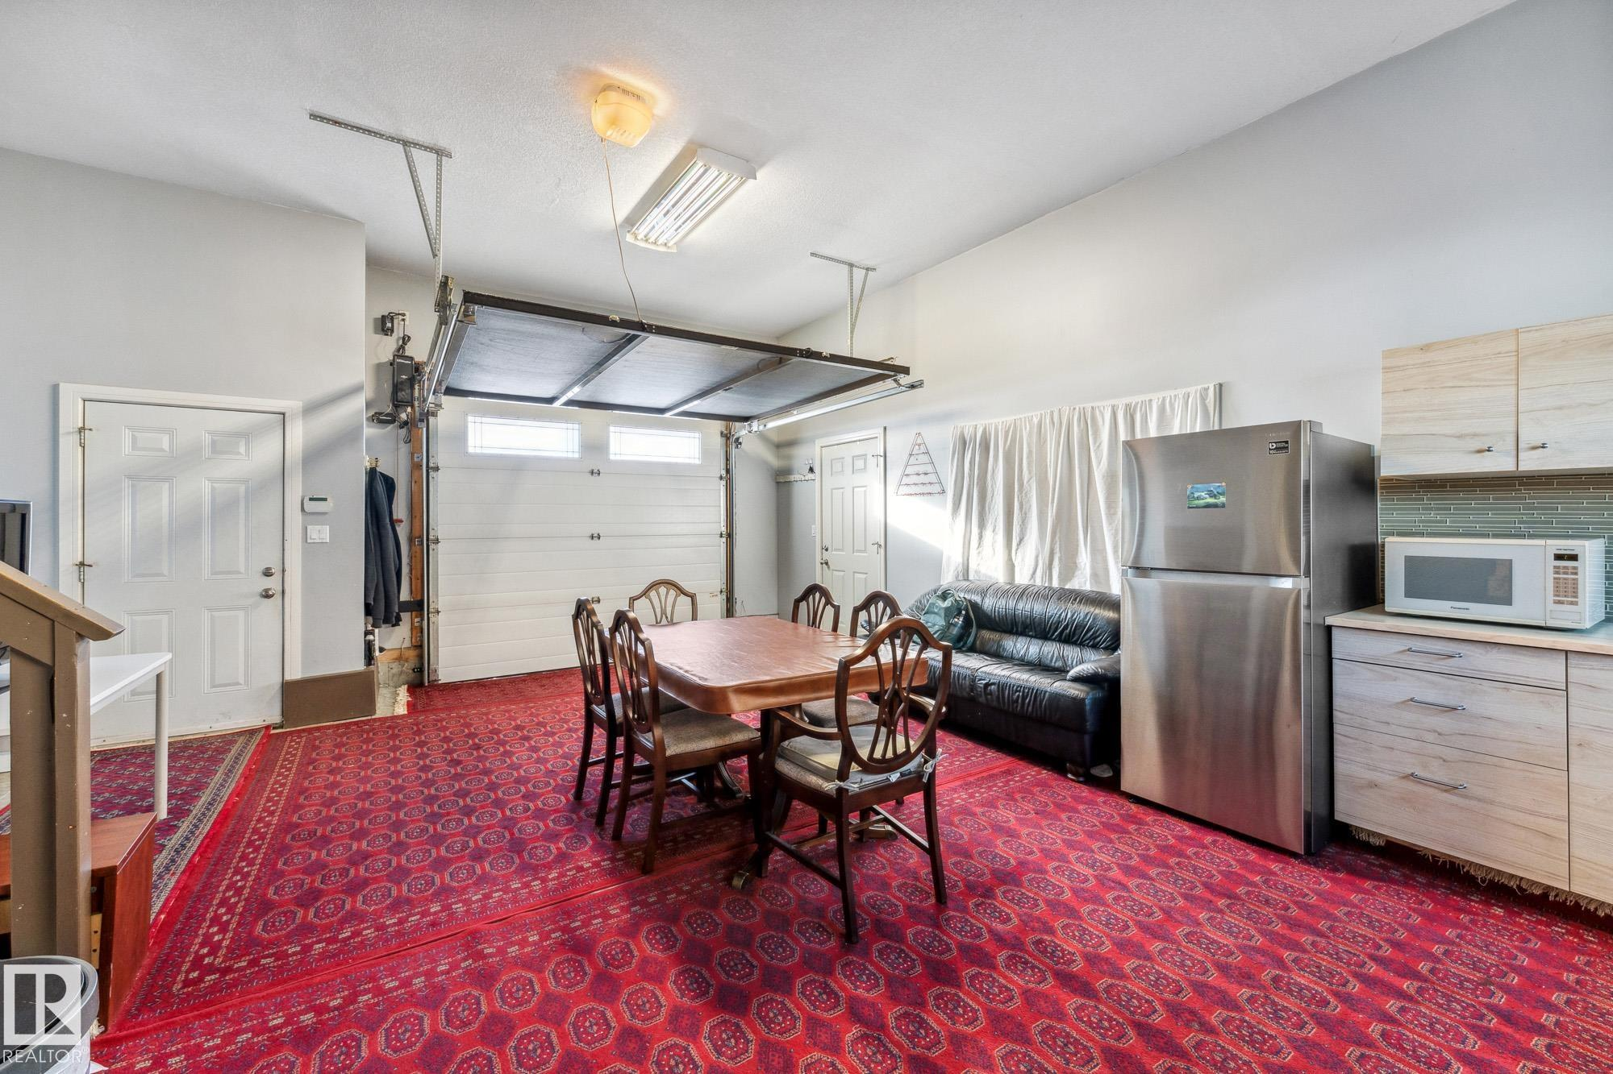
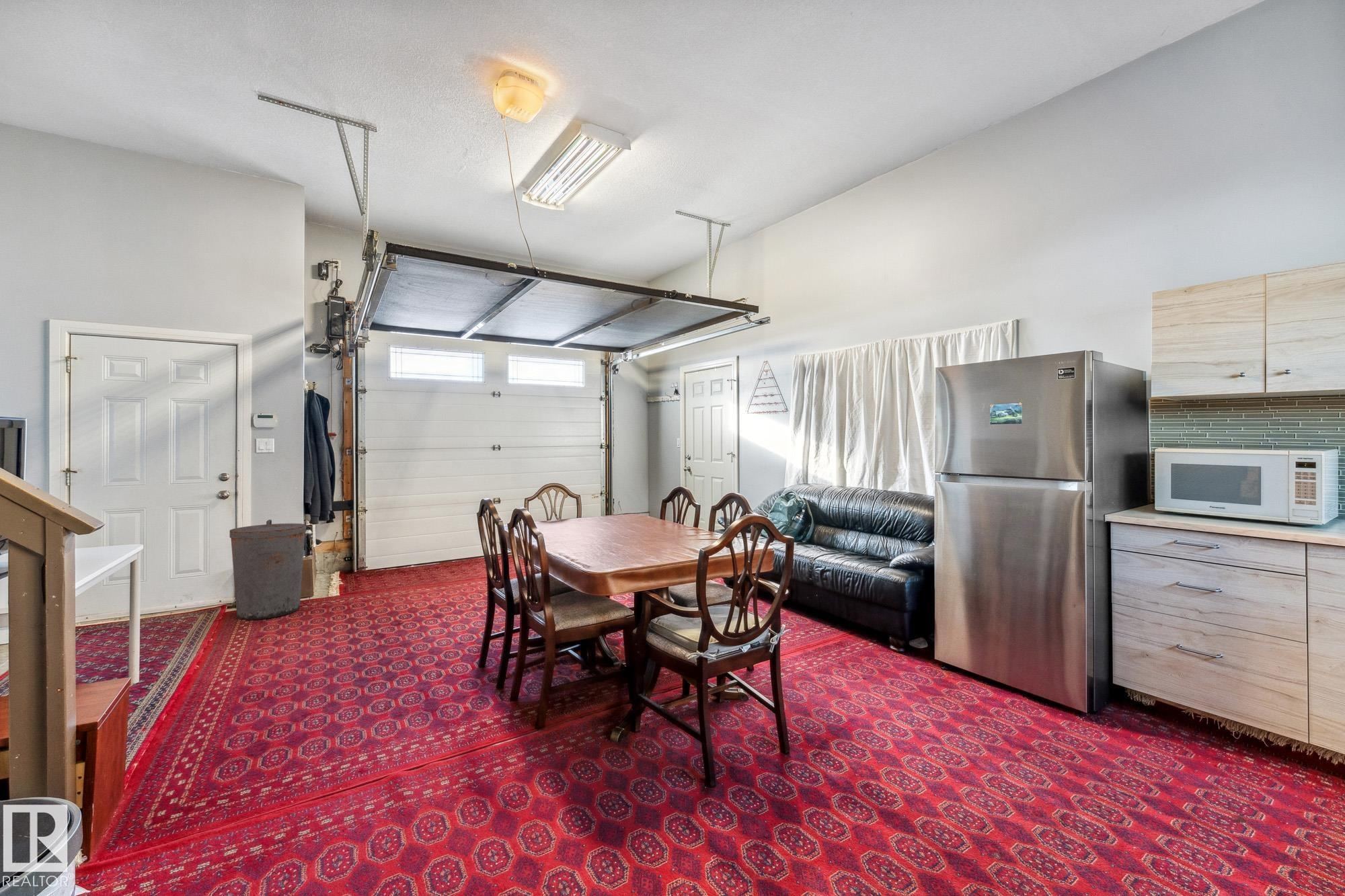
+ trash can (269, 565)
